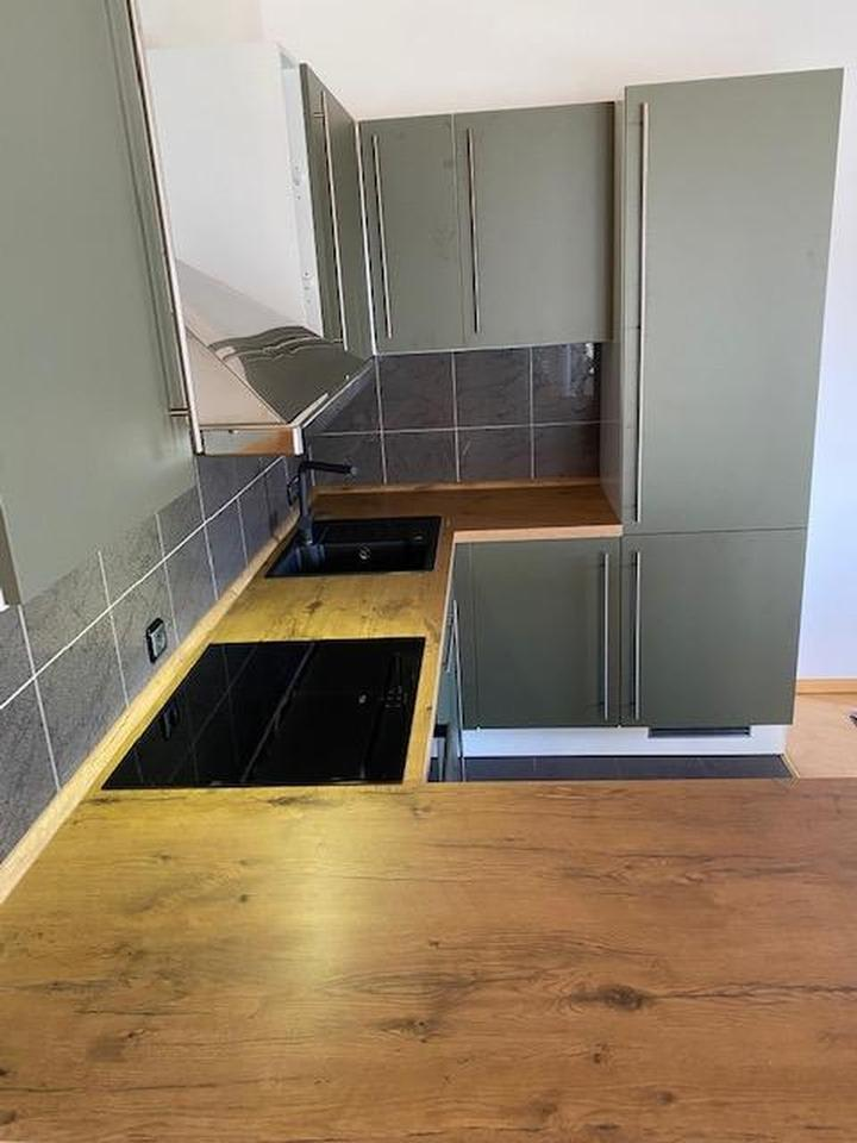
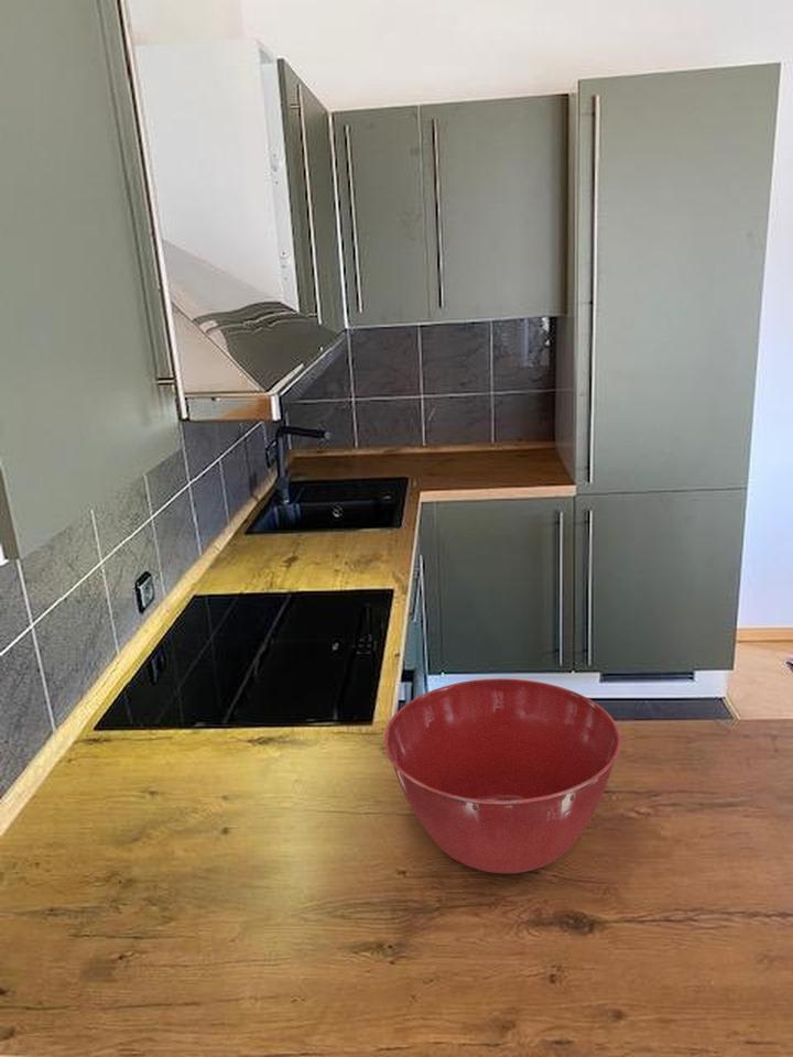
+ mixing bowl (501, 784)
